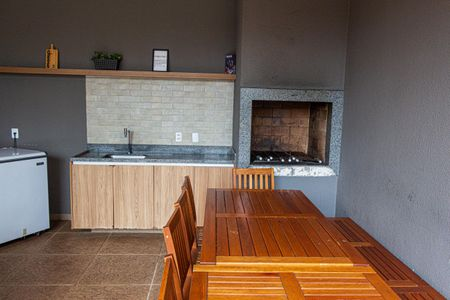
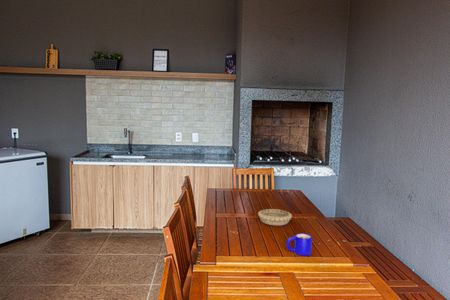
+ decorative bowl (274, 217)
+ mug (298, 244)
